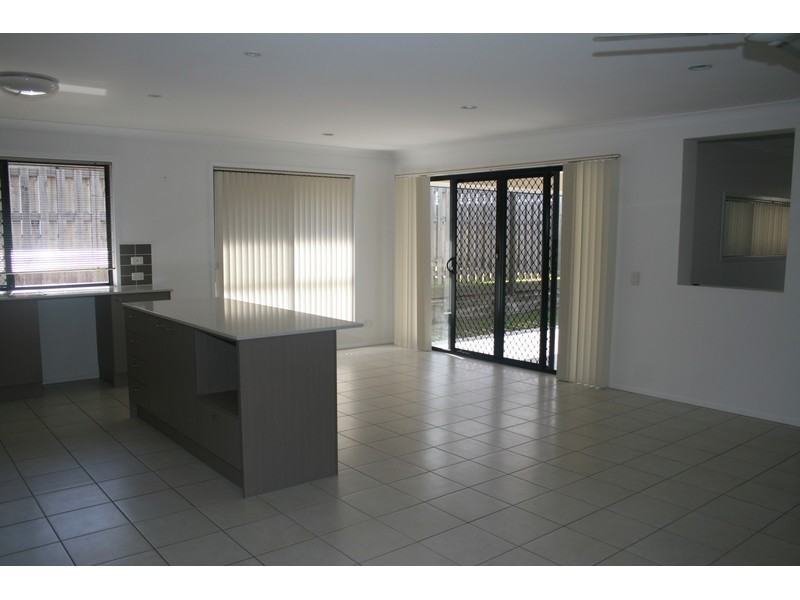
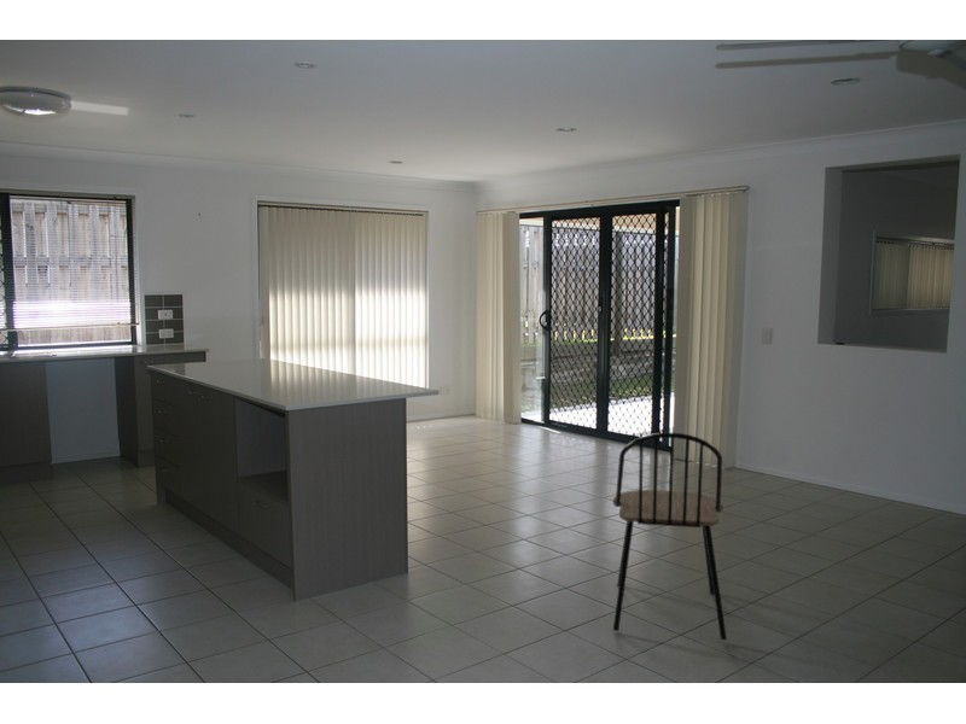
+ dining chair (668, 516)
